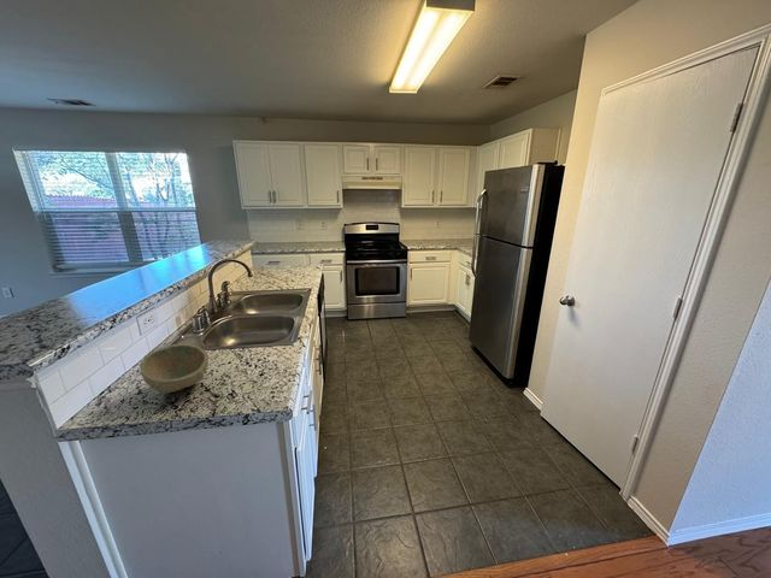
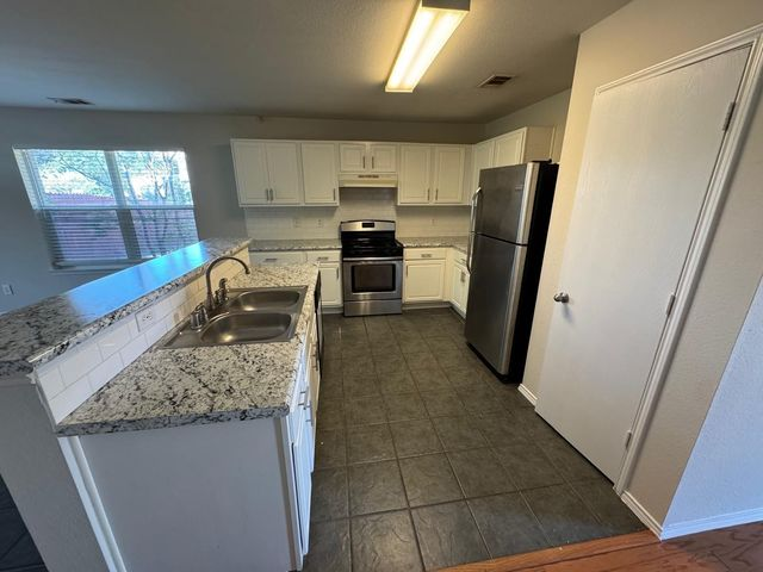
- bowl (177, 370)
